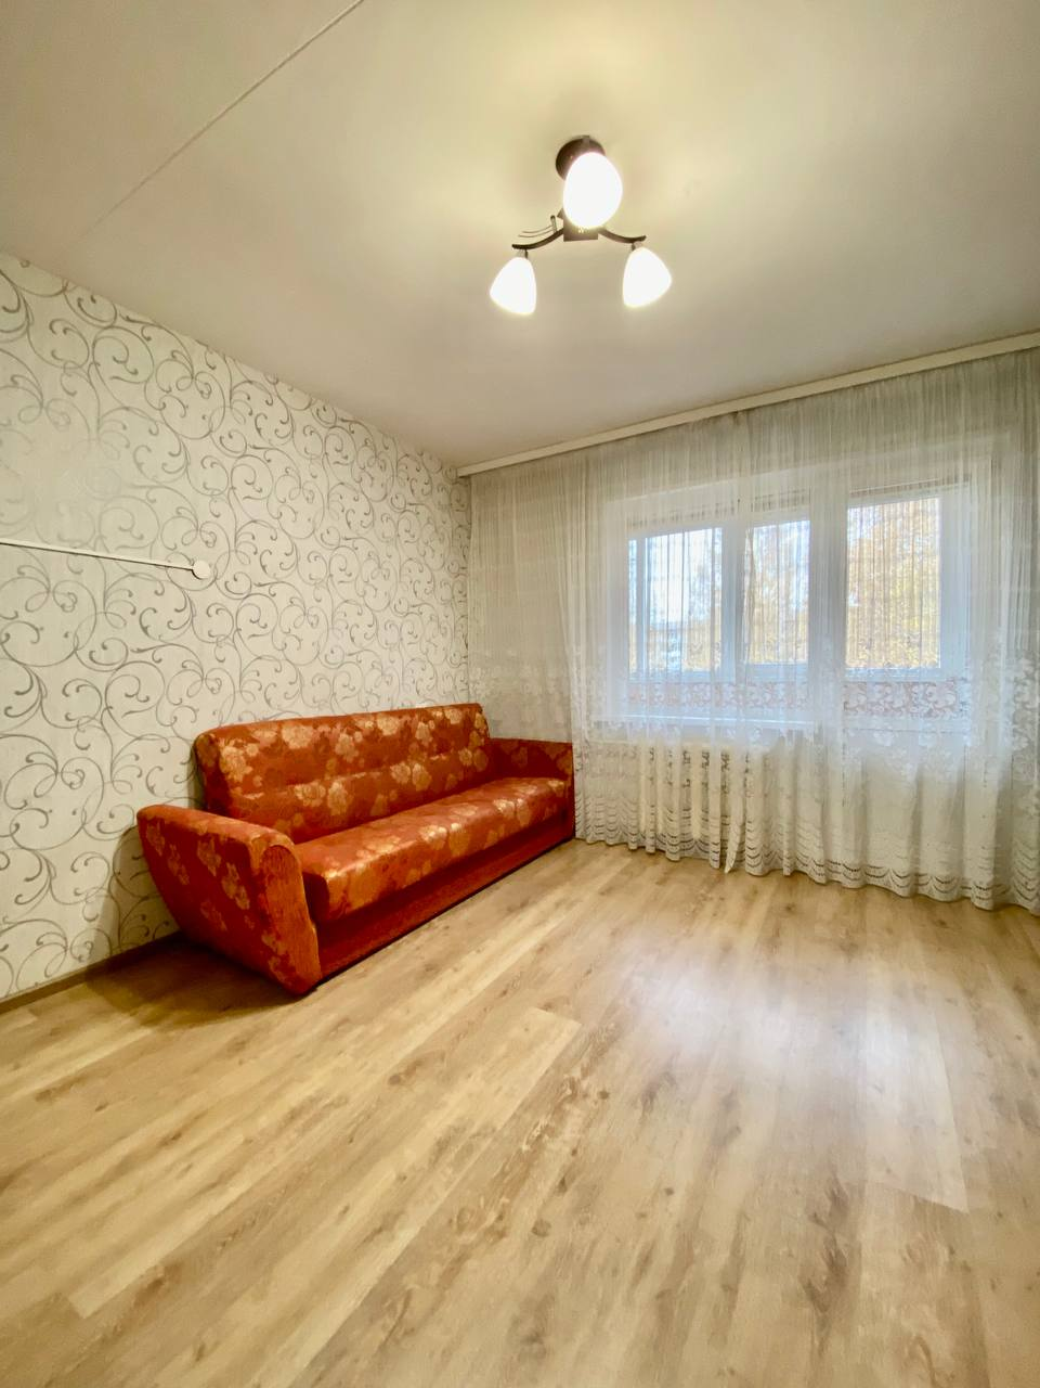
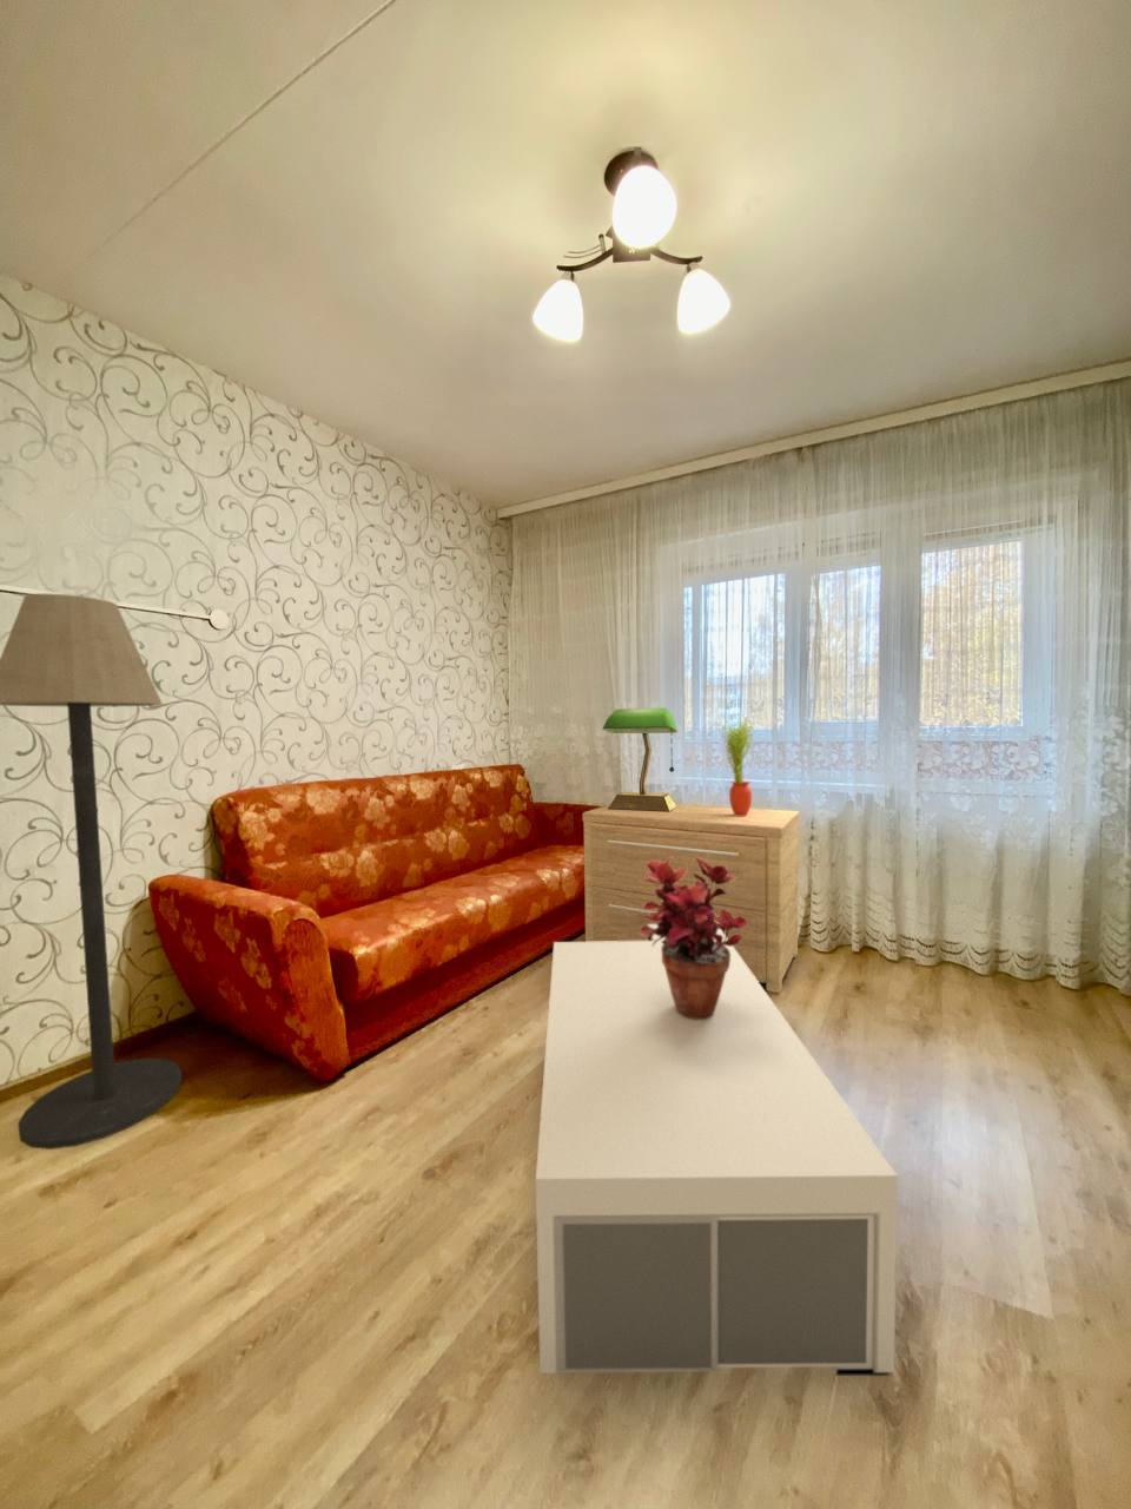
+ floor lamp (88, 857)
+ table lamp (643, 759)
+ potted plant (690, 939)
+ potted plant (737, 765)
+ side table (687, 884)
+ coffee table (661, 1066)
